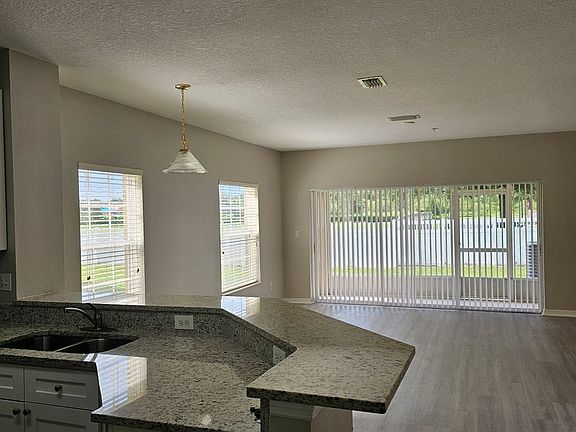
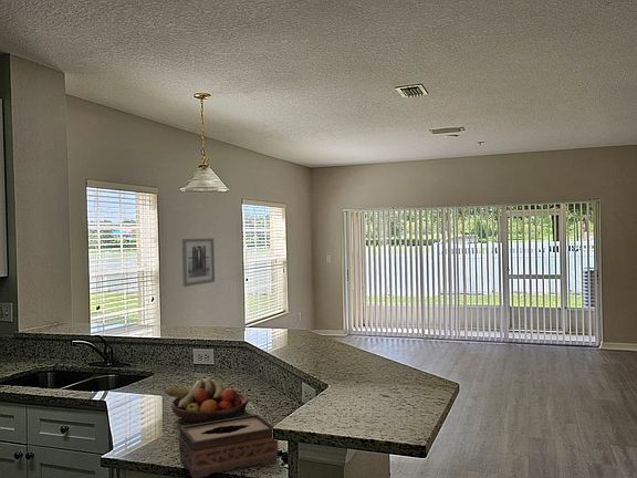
+ tissue box (228, 444)
+ wall art (199, 261)
+ fruit bowl (209, 397)
